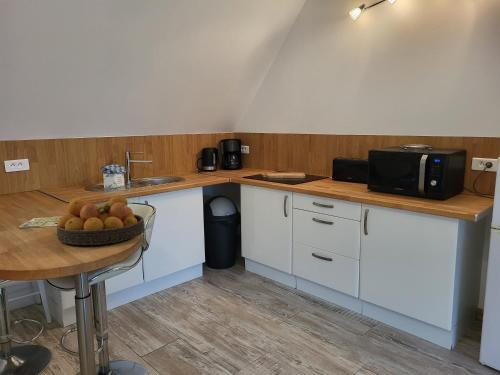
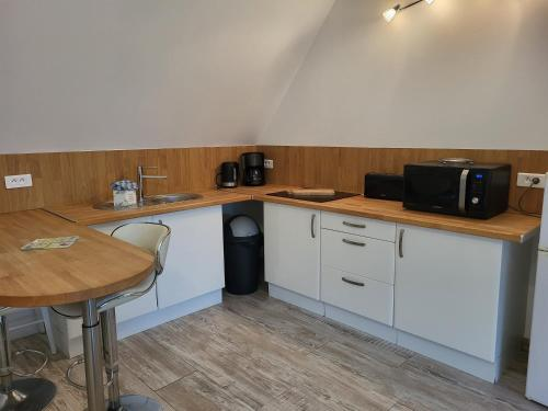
- fruit bowl (101, 216)
